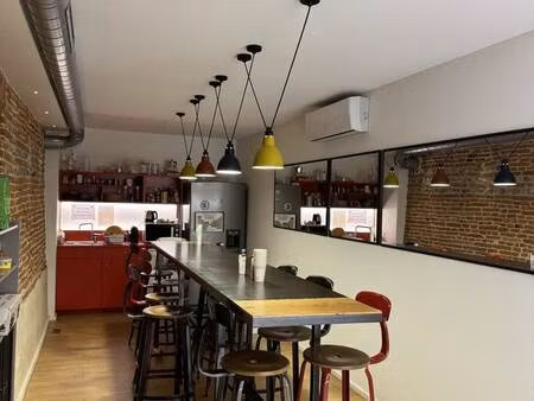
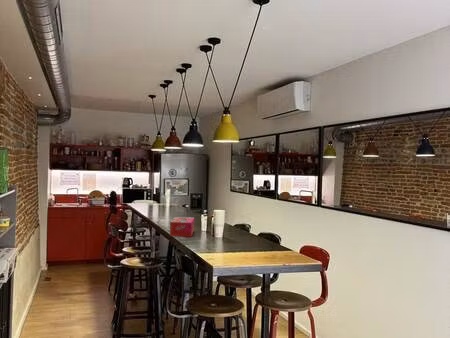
+ tissue box (182, 226)
